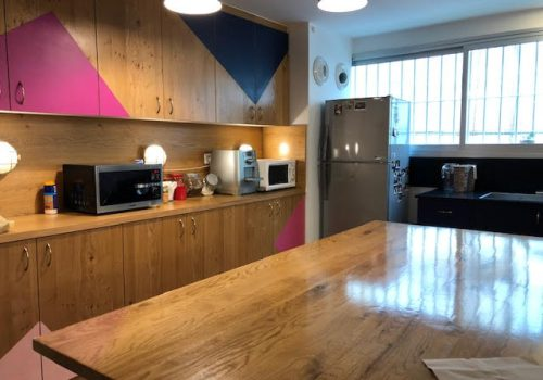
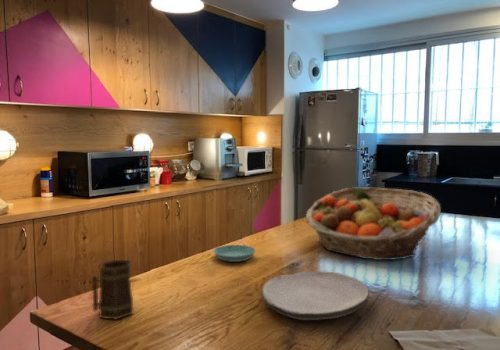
+ saucer (234, 253)
+ mug (113, 288)
+ plate (313, 294)
+ fruit basket (369, 220)
